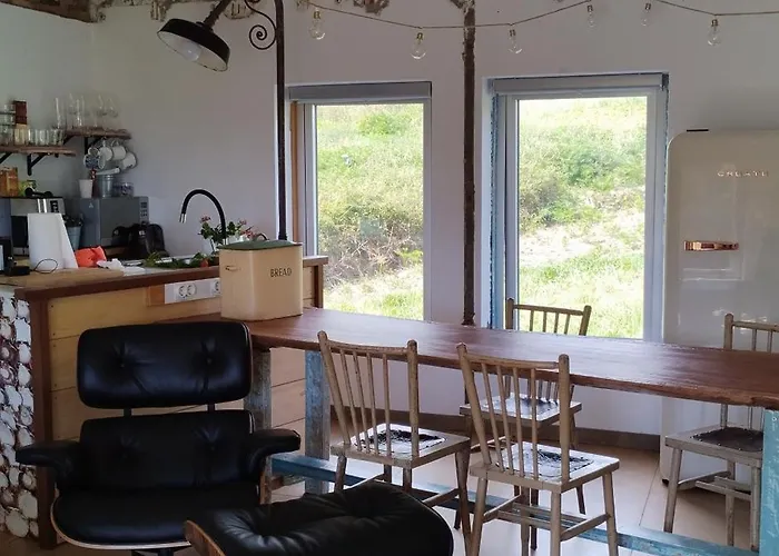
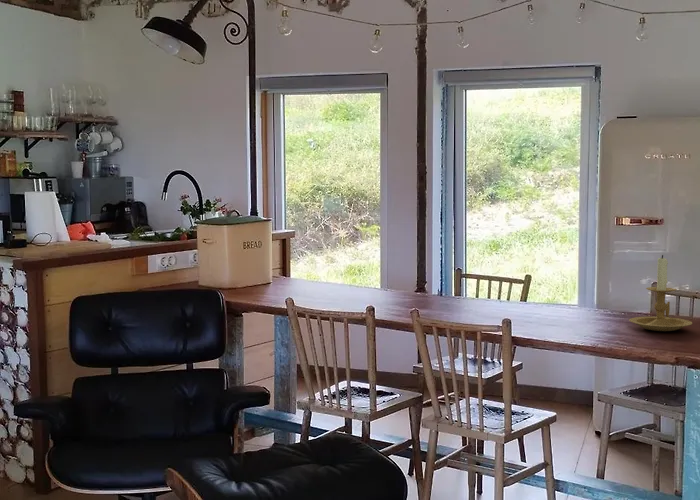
+ candle holder (661, 292)
